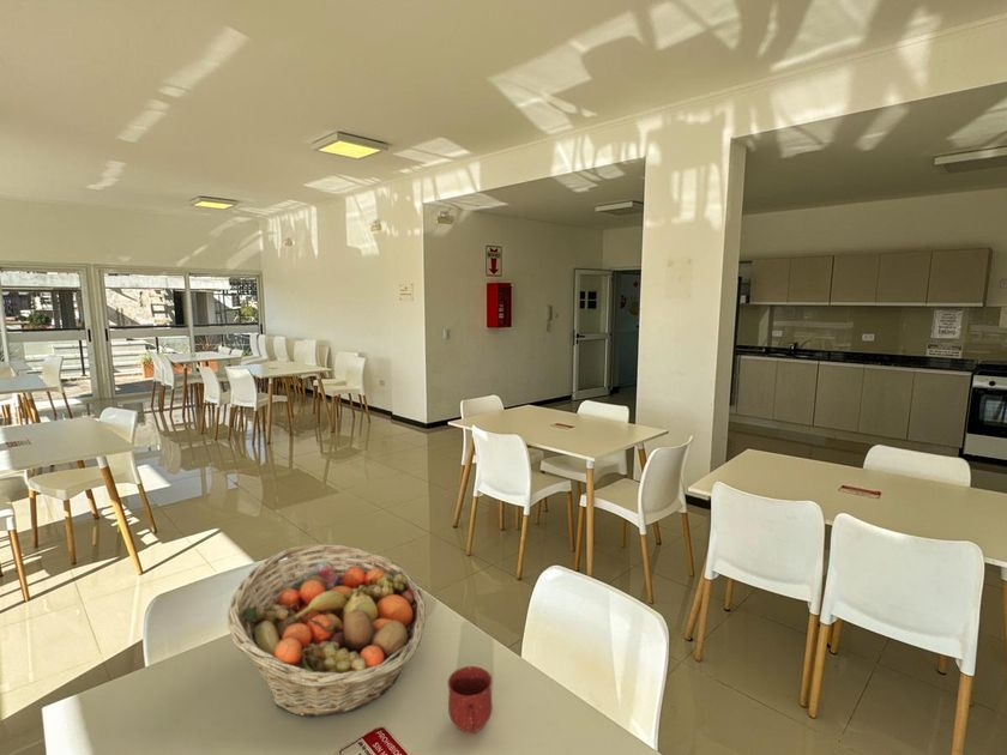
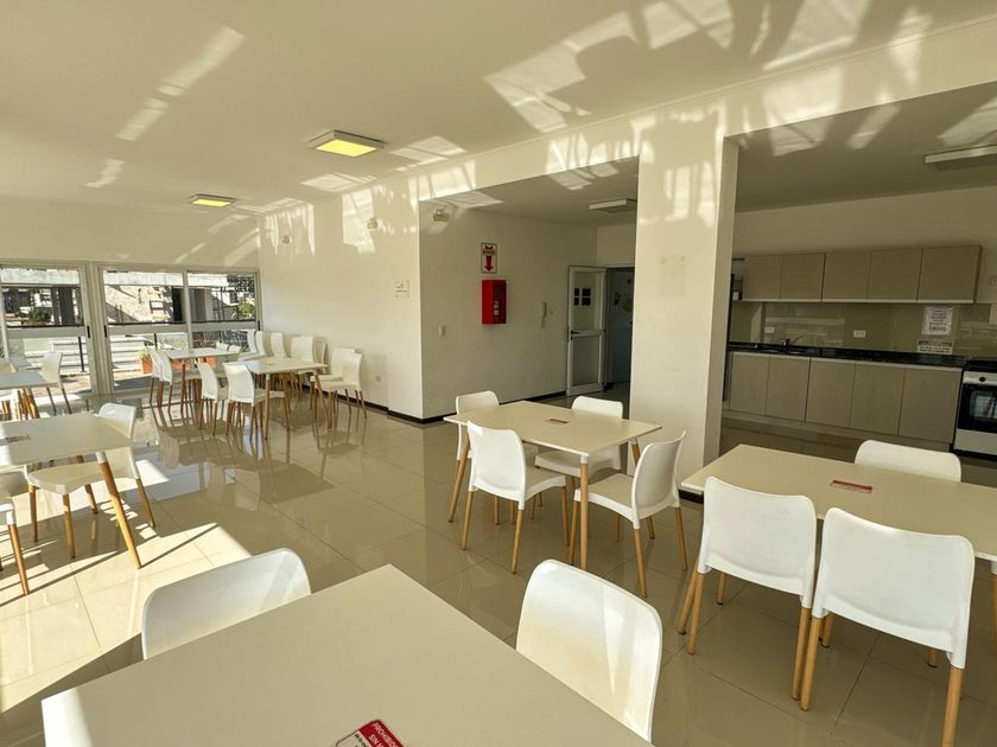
- mug (470, 707)
- fruit basket (334, 617)
